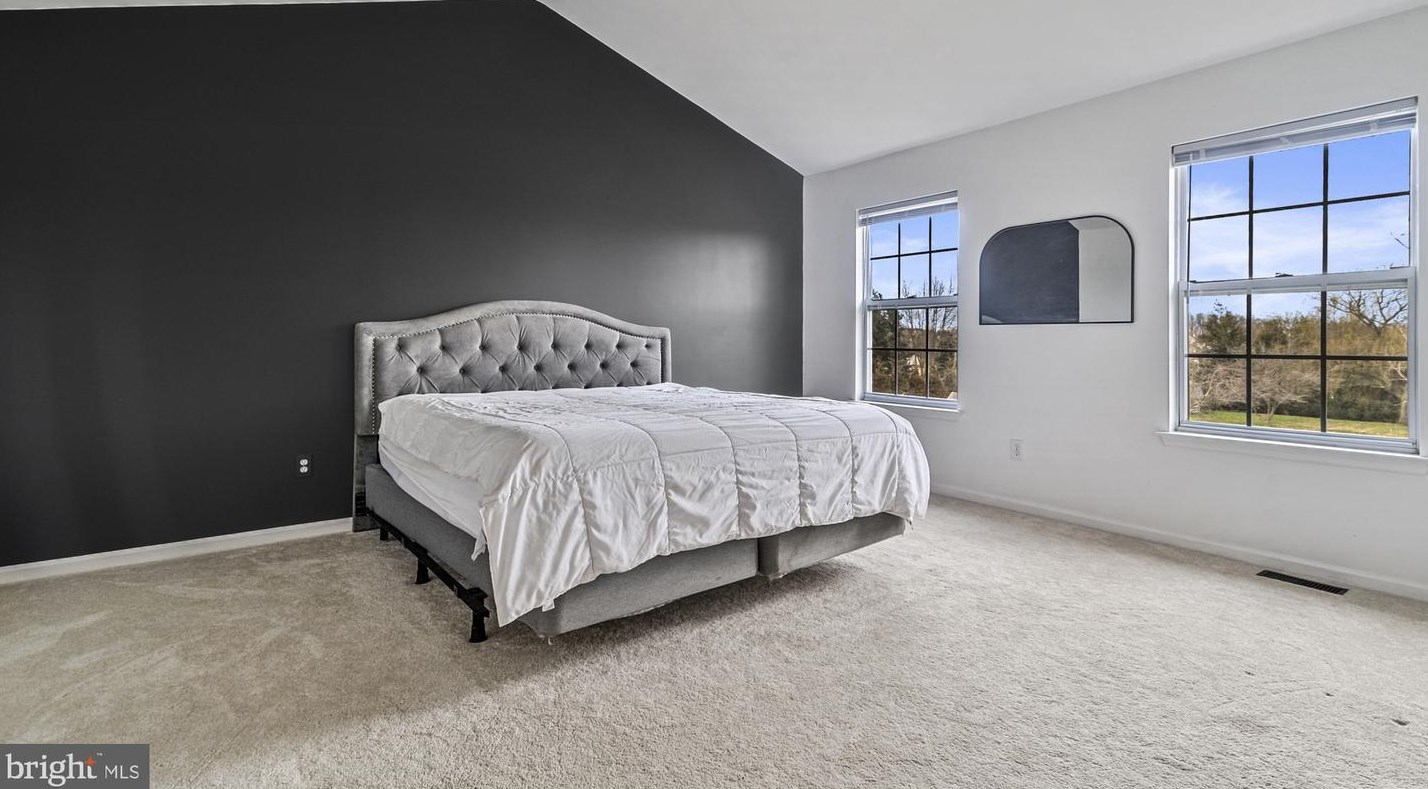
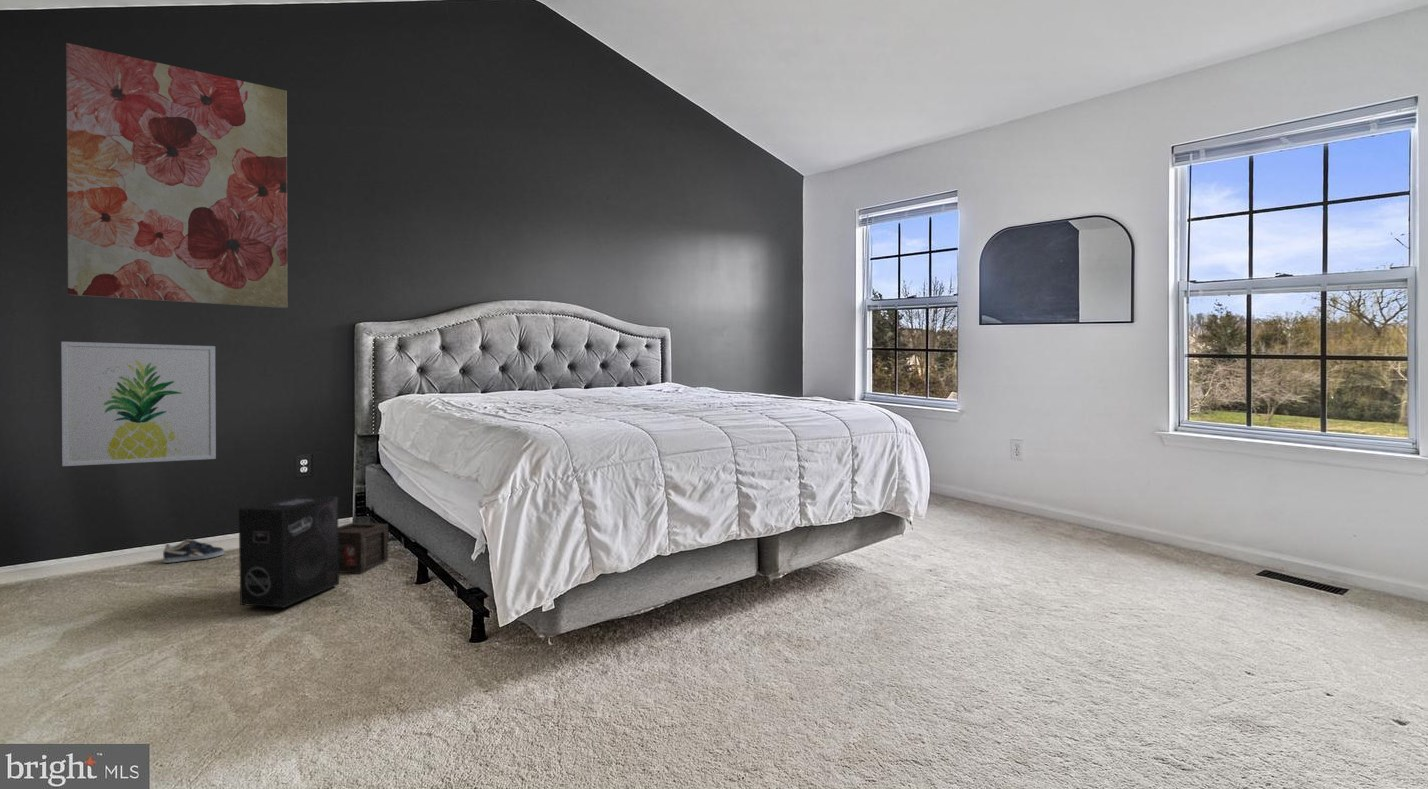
+ wall art (185, 185)
+ wall art (142, 403)
+ speaker (321, 538)
+ sneaker (194, 549)
